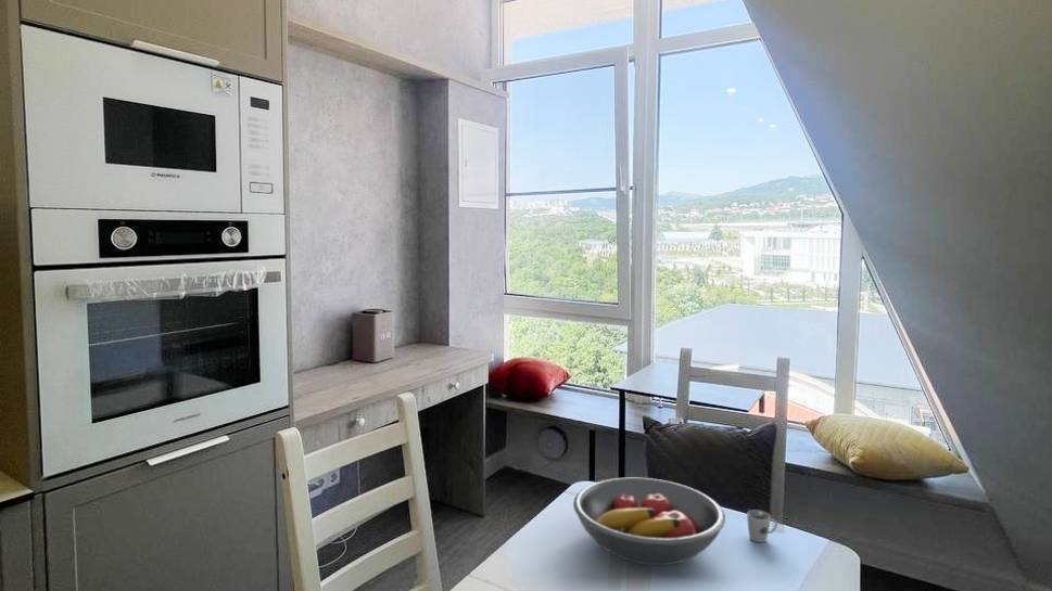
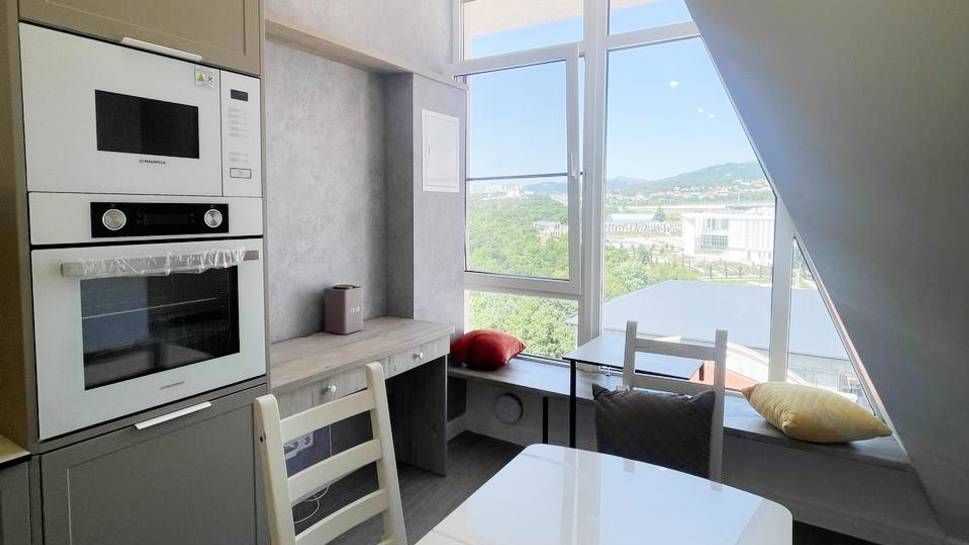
- fruit bowl (646, 521)
- cup (762, 517)
